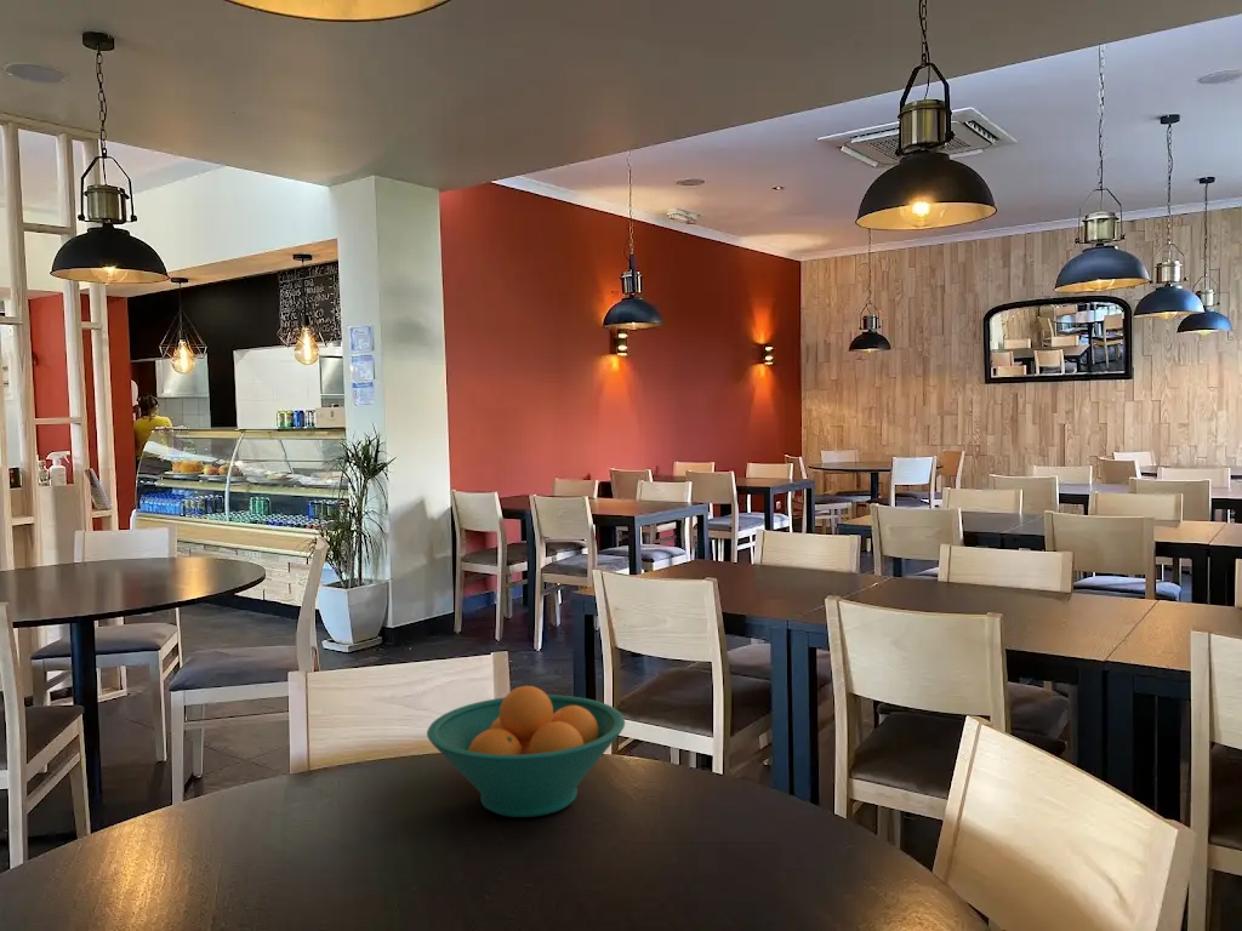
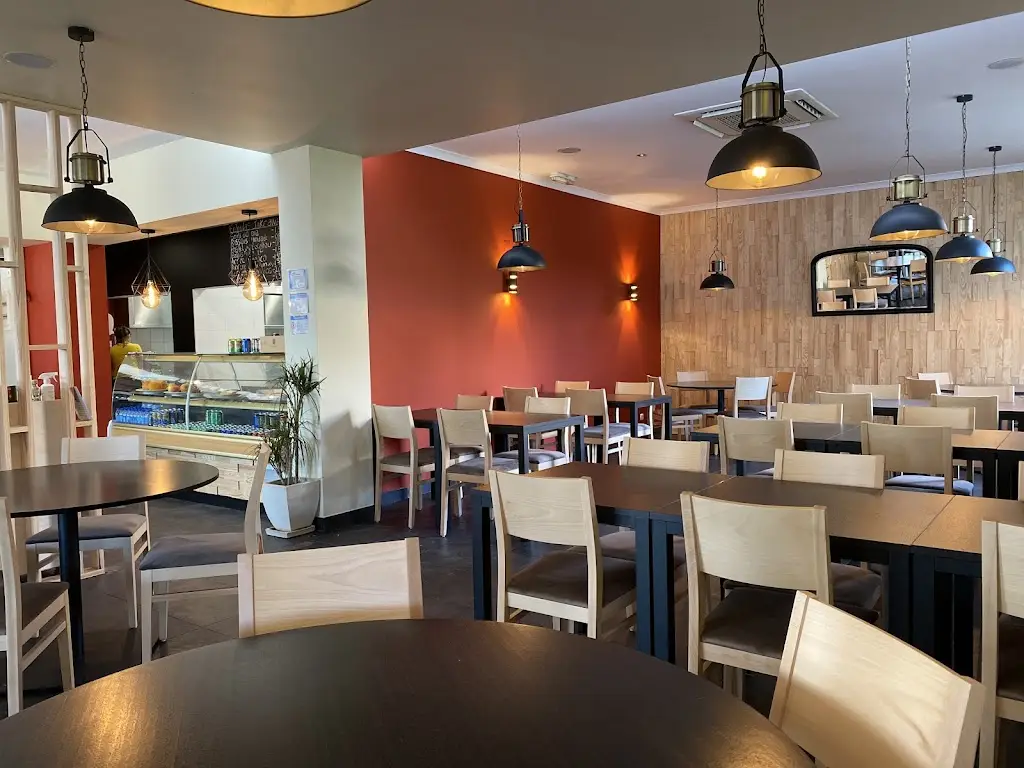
- fruit bowl (528, 743)
